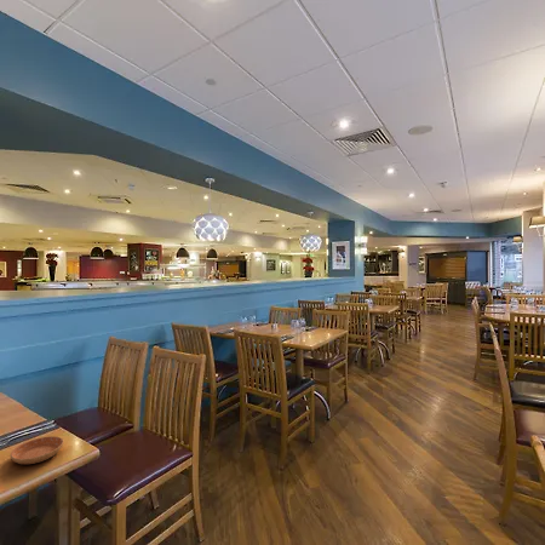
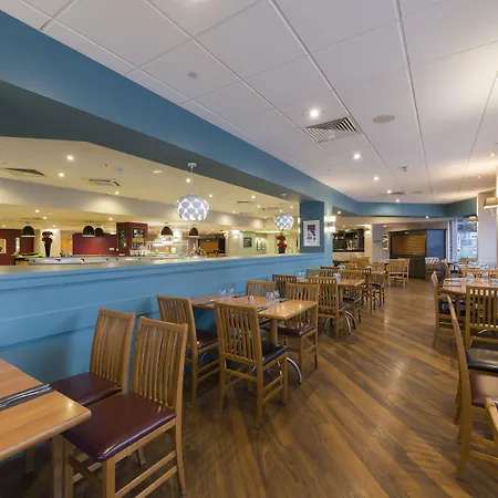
- saucer (38, 451)
